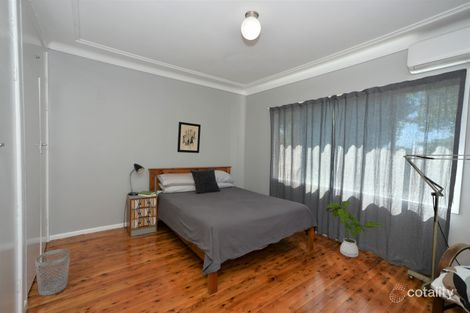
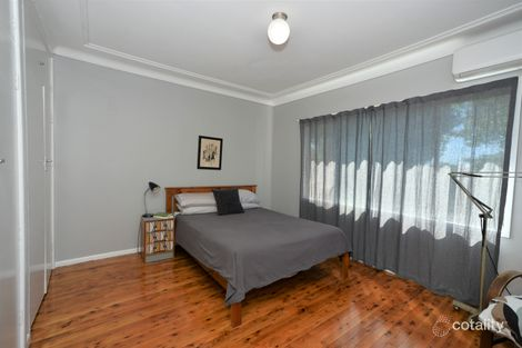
- wastebasket (53, 271)
- house plant (348, 229)
